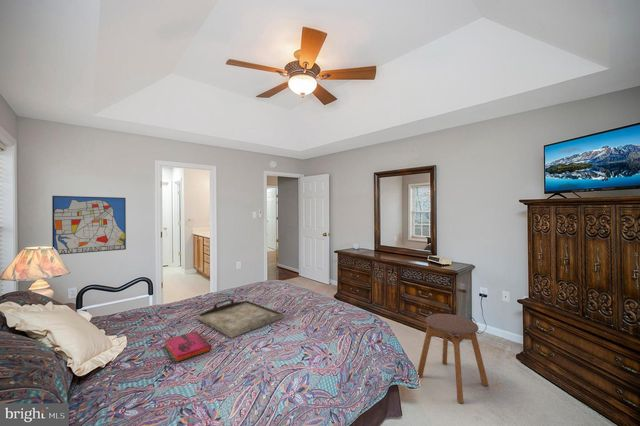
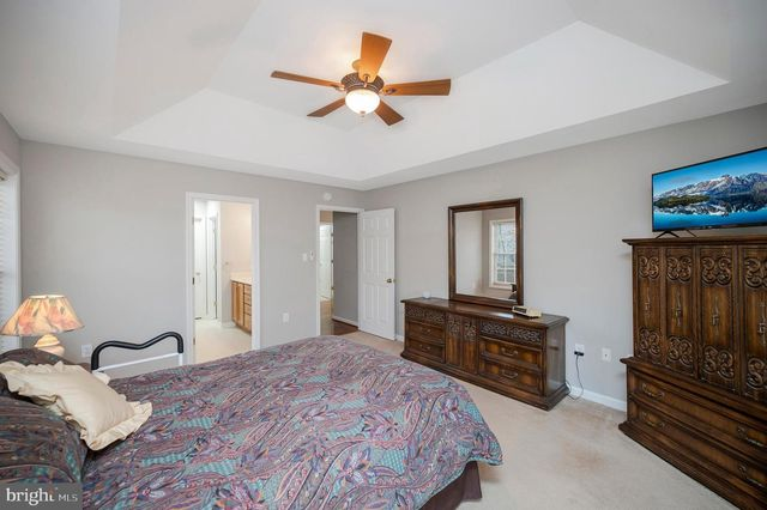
- wall art (91, 224)
- hardback book (187, 344)
- serving tray (240, 312)
- stool (454, 350)
